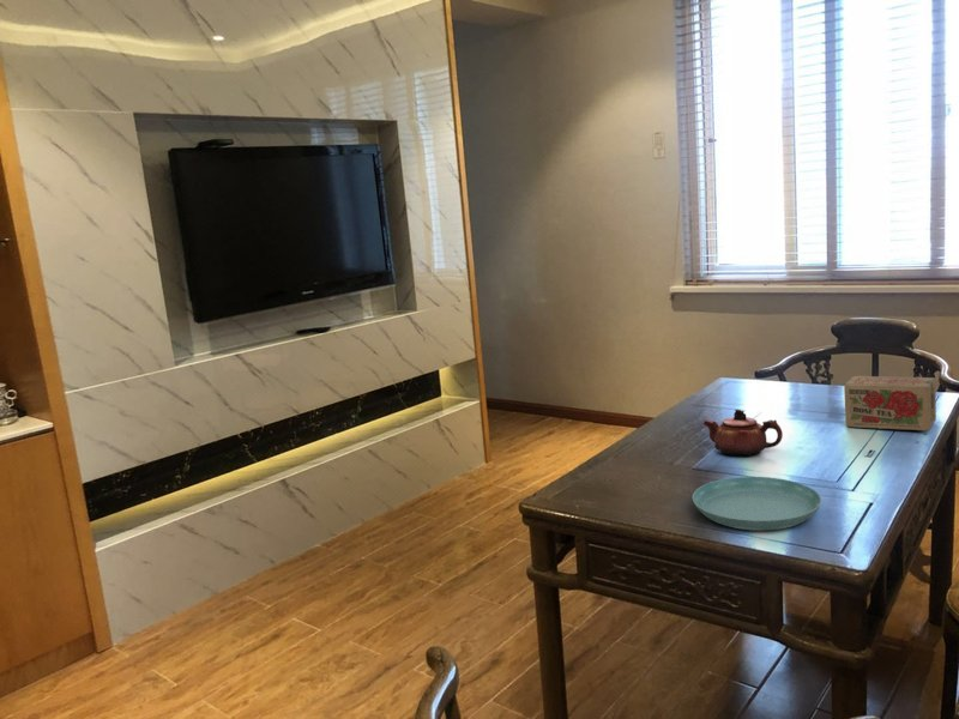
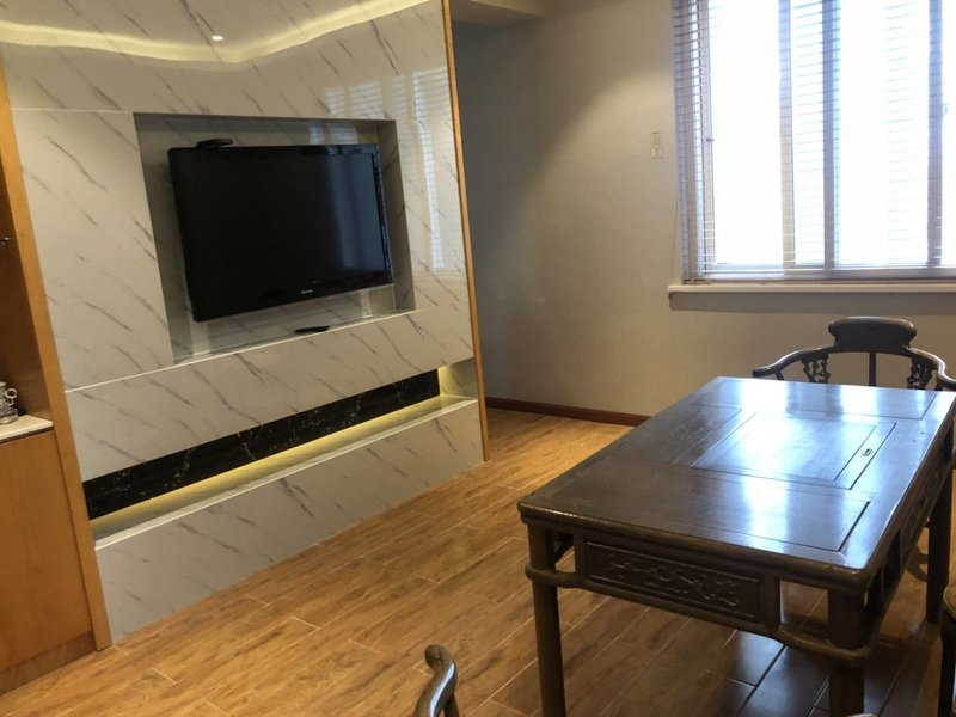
- saucer (755, 503)
- teapot (741, 430)
- tea box (889, 401)
